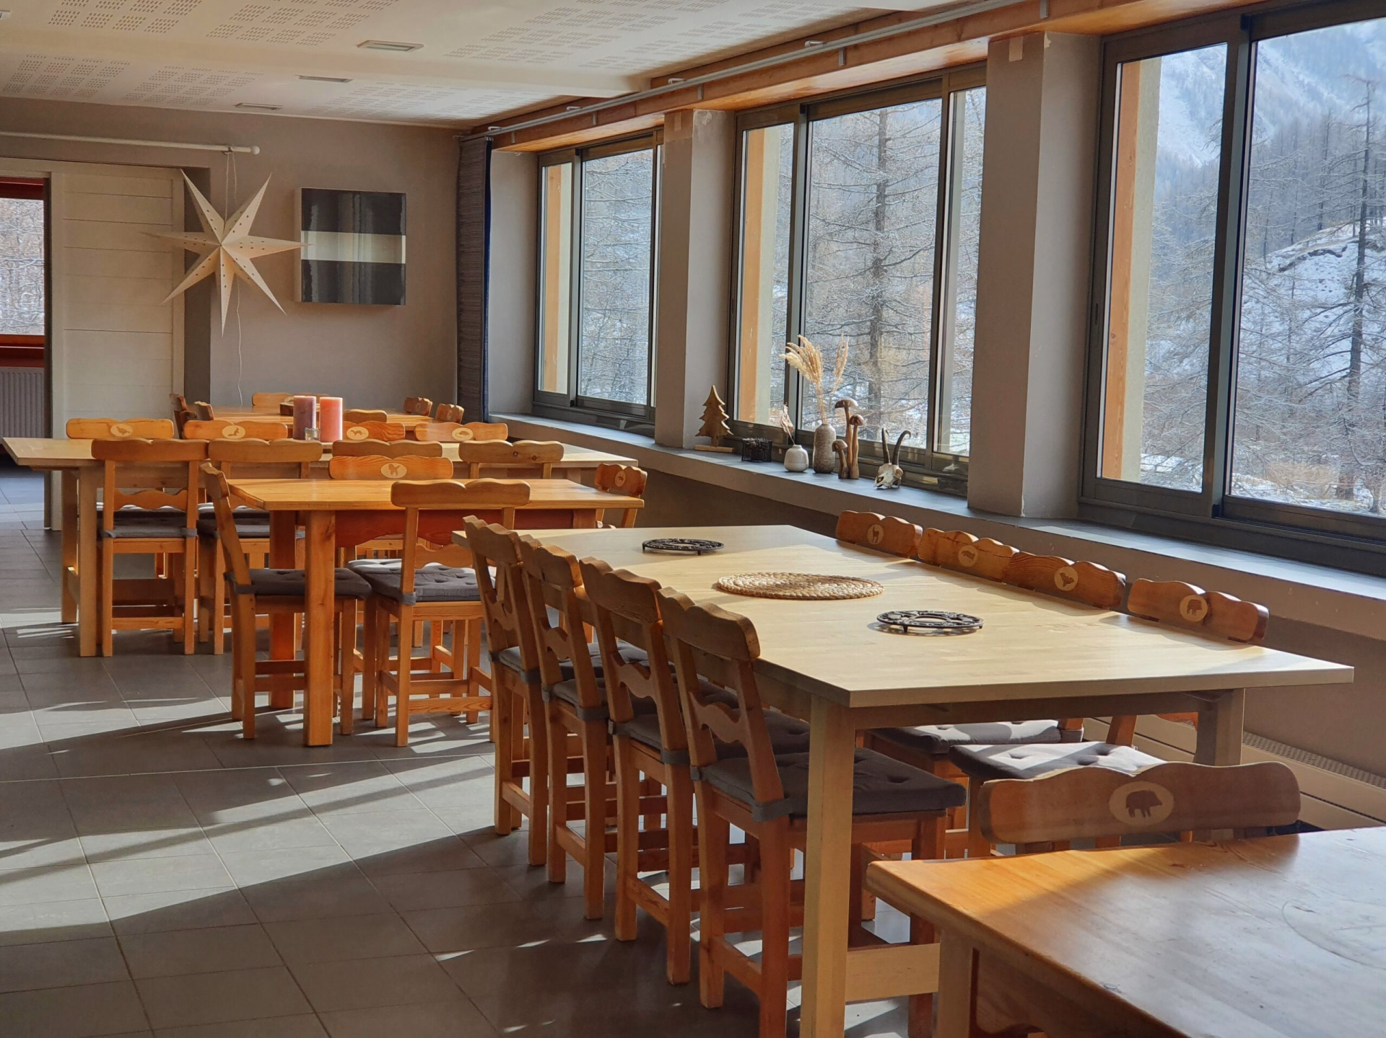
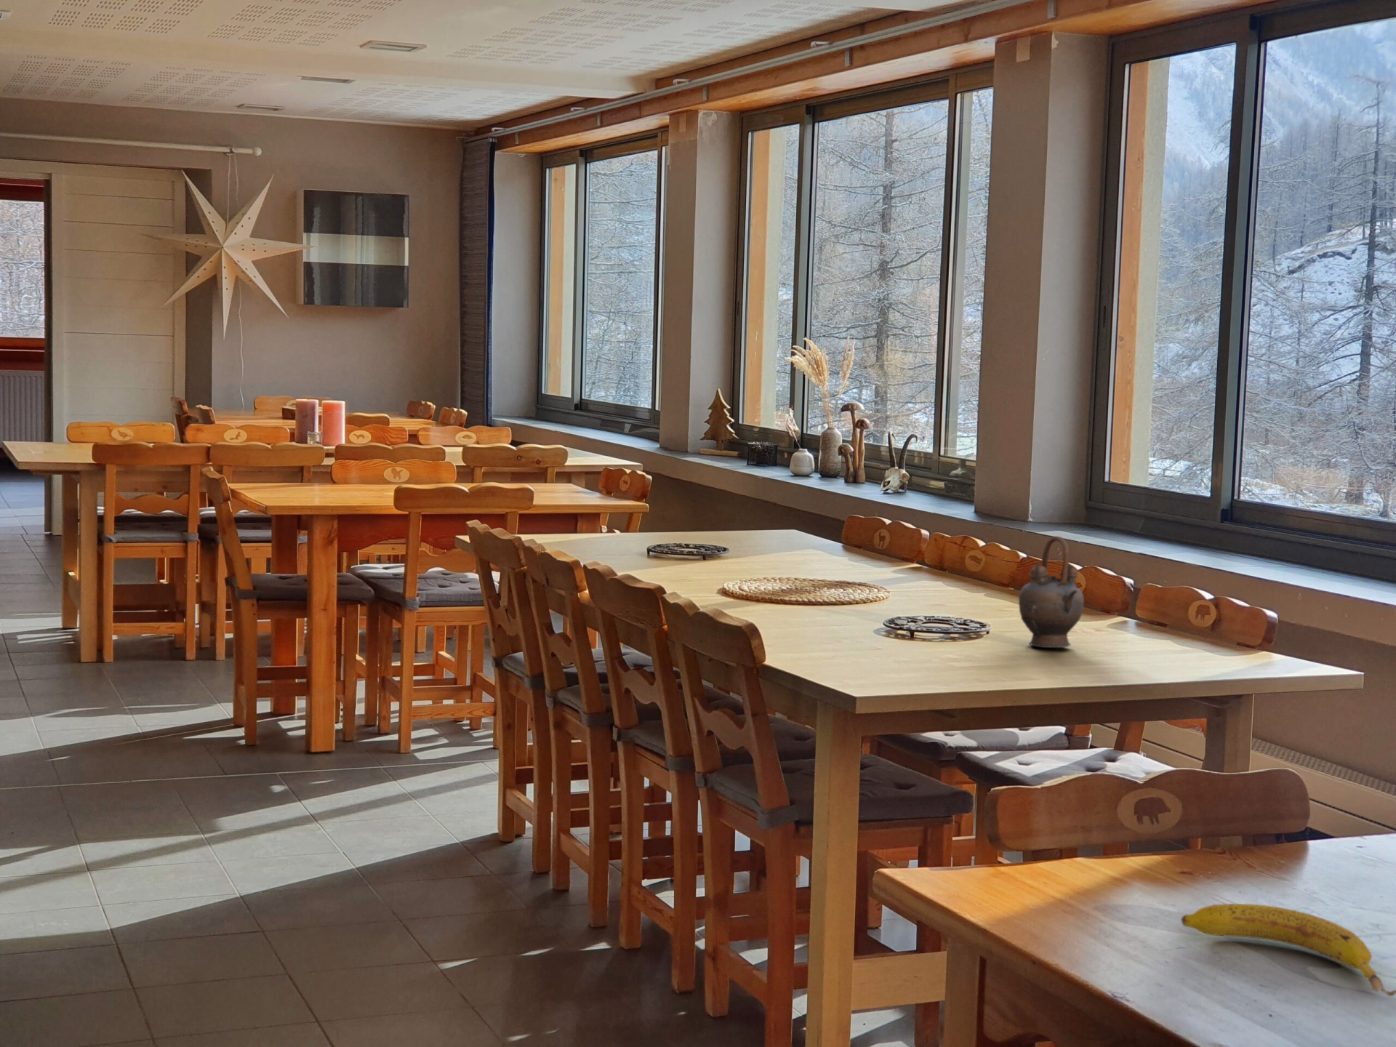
+ teapot (1055, 592)
+ fruit (1292, 938)
